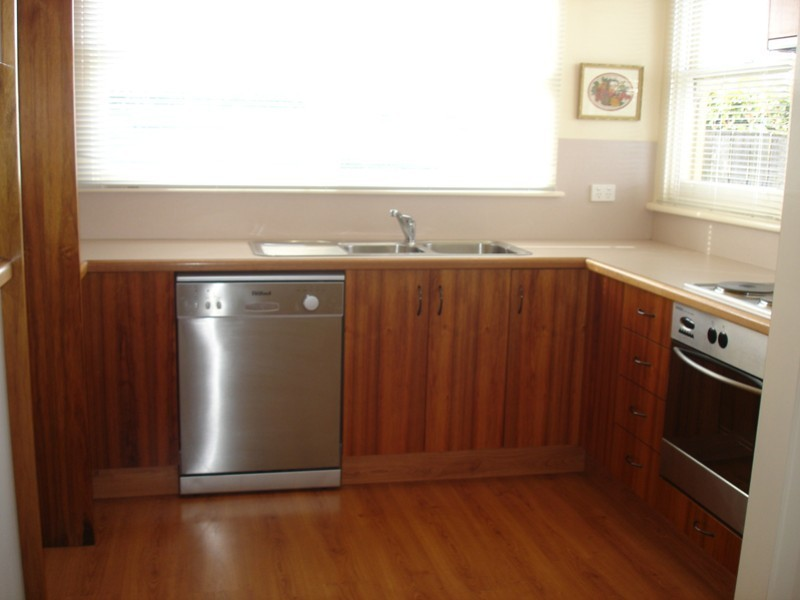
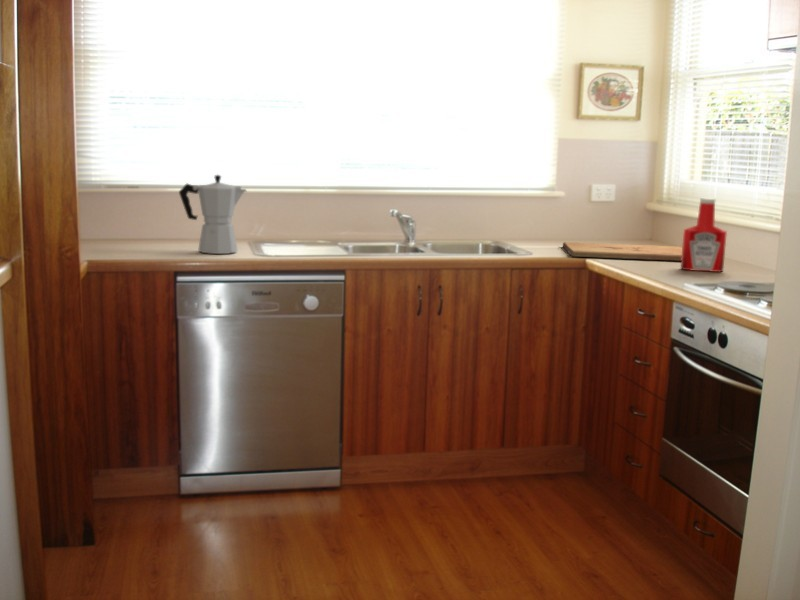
+ moka pot (213, 213)
+ cutting board (630, 251)
+ soap bottle (704, 234)
